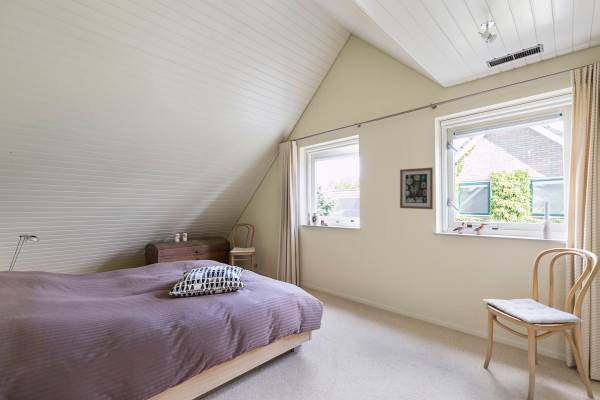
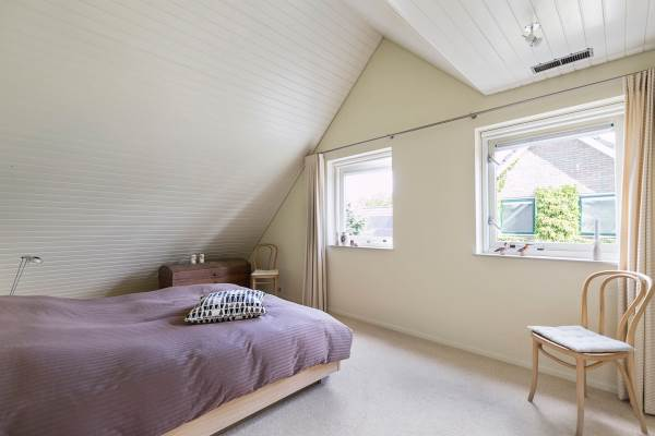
- wall art (415, 188)
